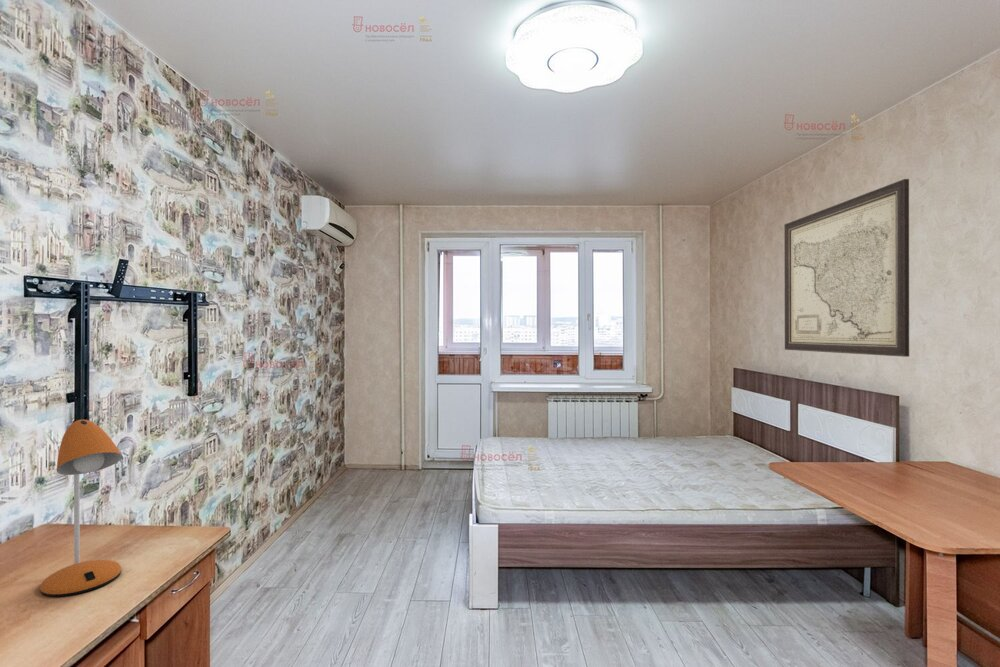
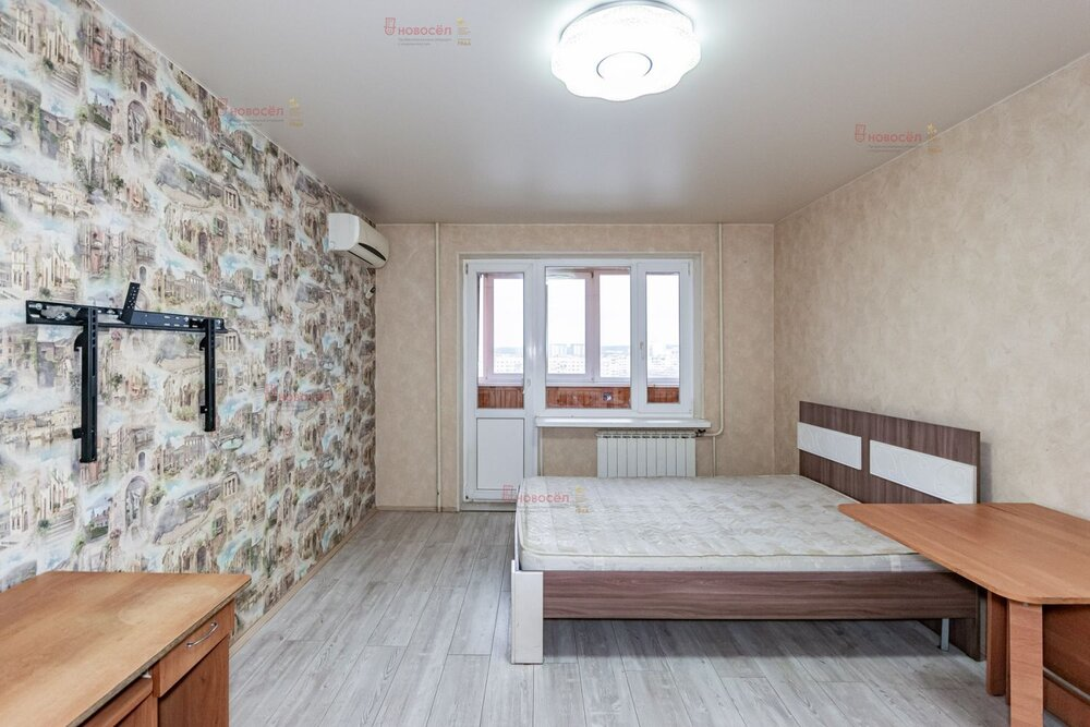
- wall art (836, 279)
- desk lamp (79, 502)
